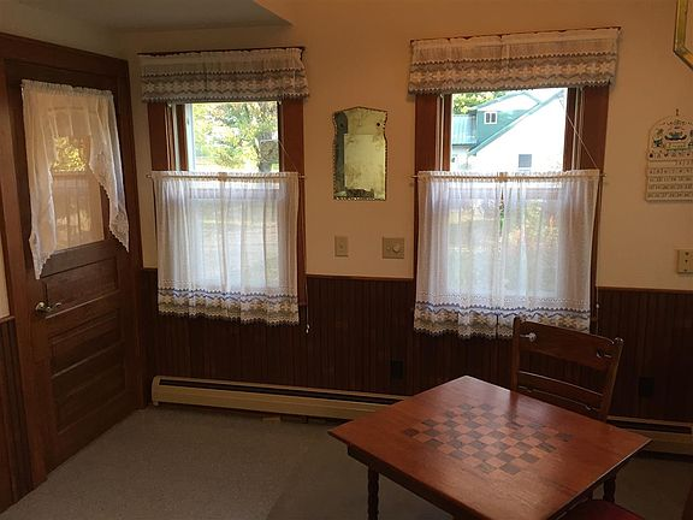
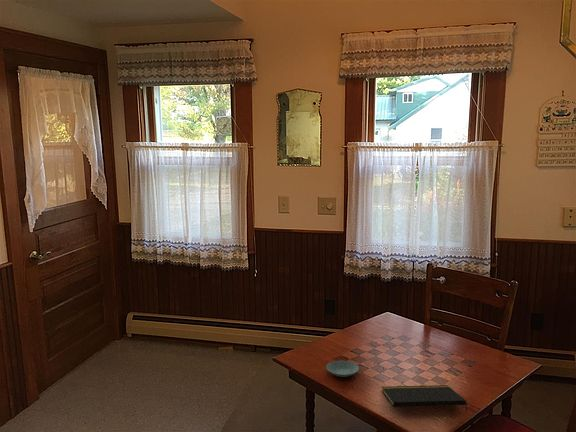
+ notepad (421, 395)
+ saucer (342, 370)
